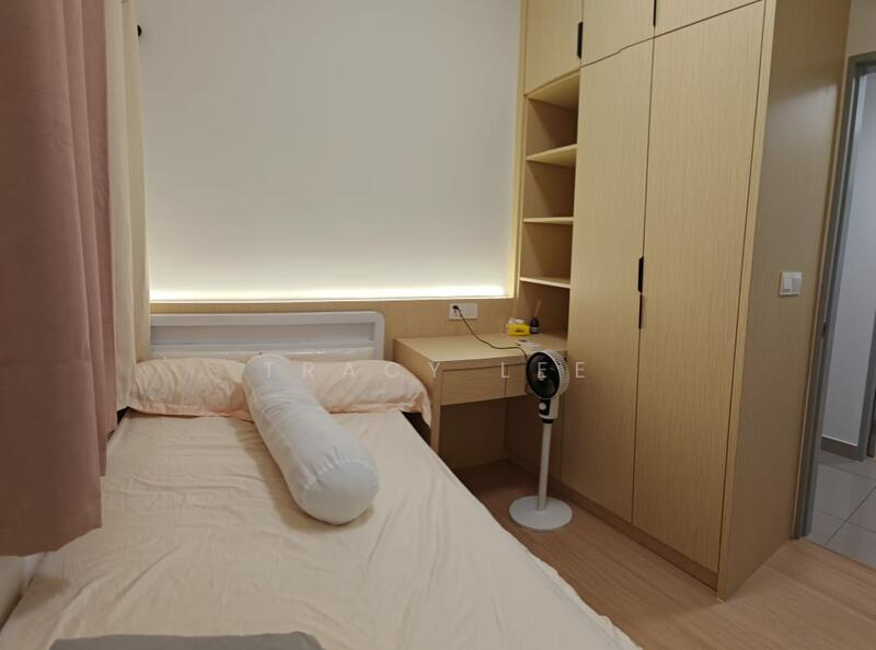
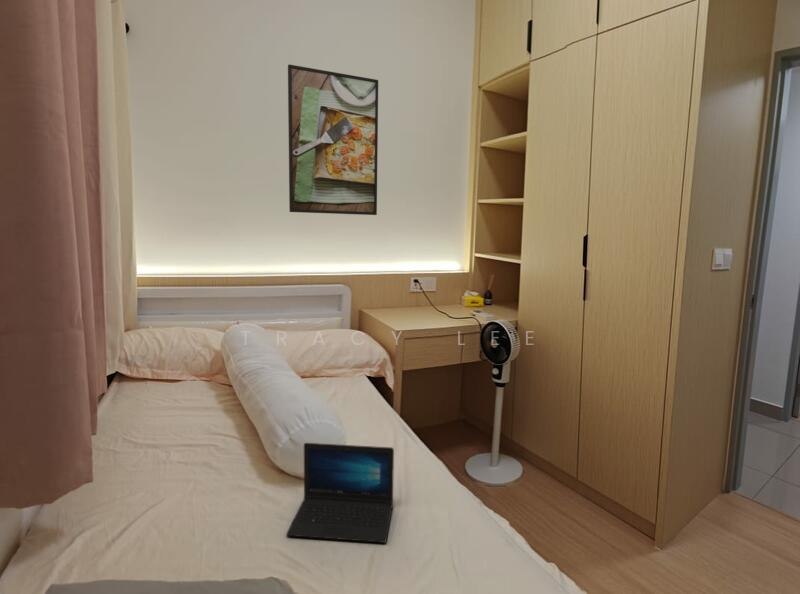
+ laptop (342, 489)
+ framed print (334, 144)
